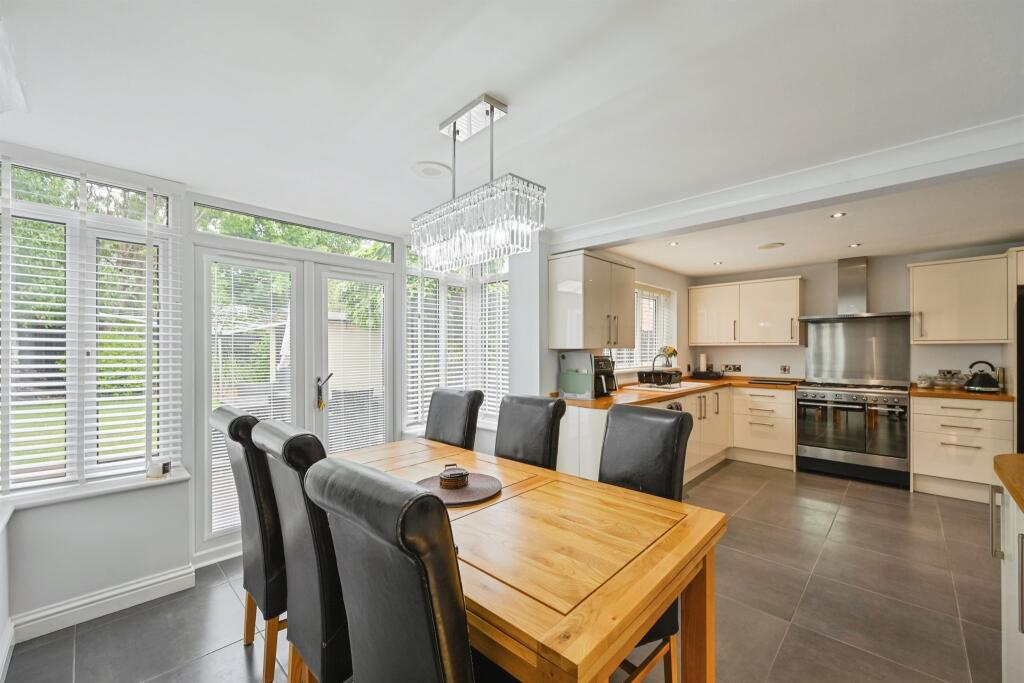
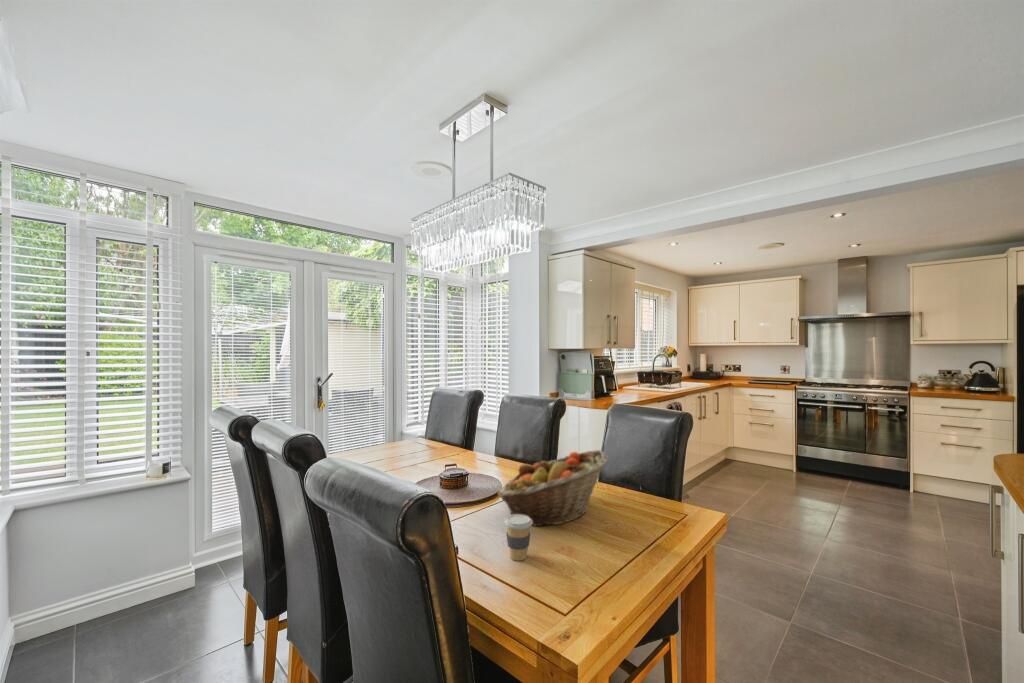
+ coffee cup (518, 537)
+ fruit basket (554, 481)
